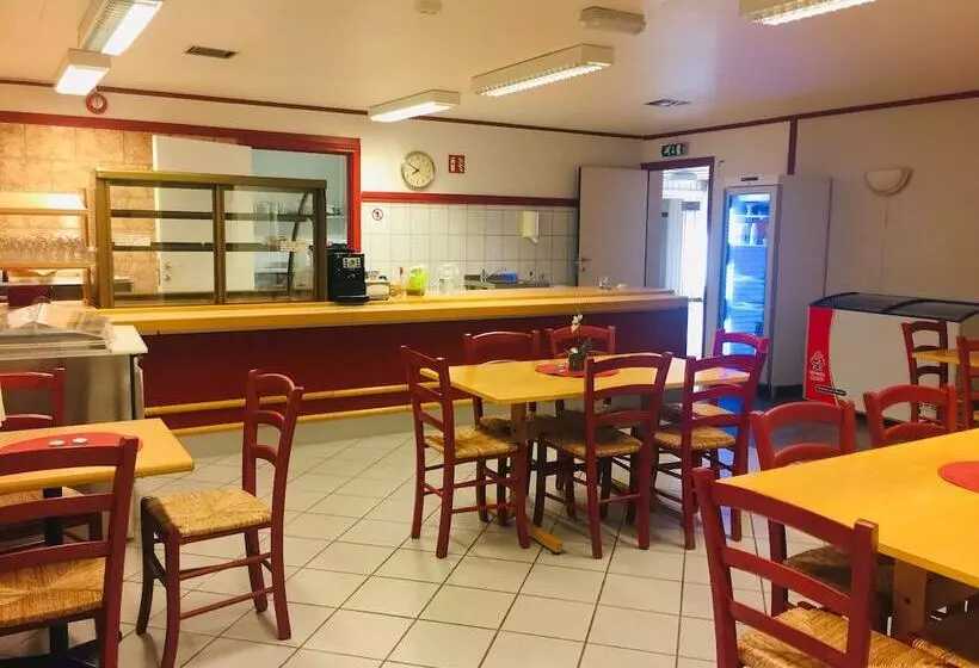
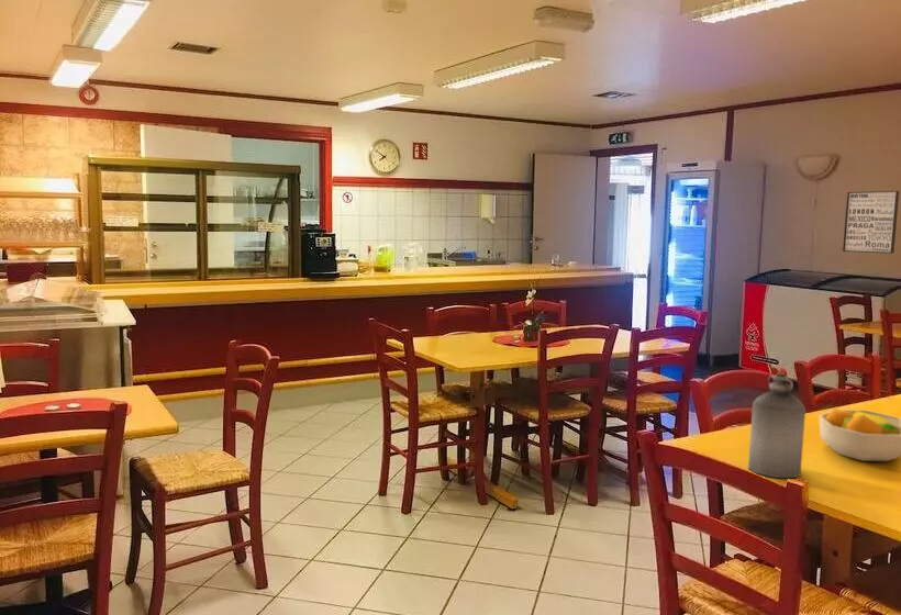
+ bottle (777, 422)
+ wall art (869, 222)
+ fruit bowl (865, 429)
